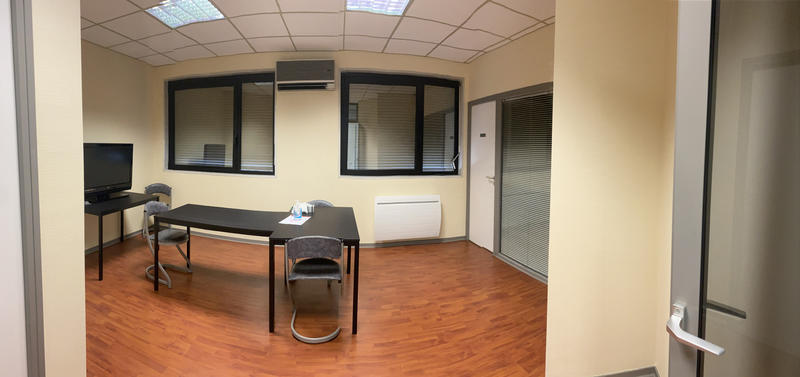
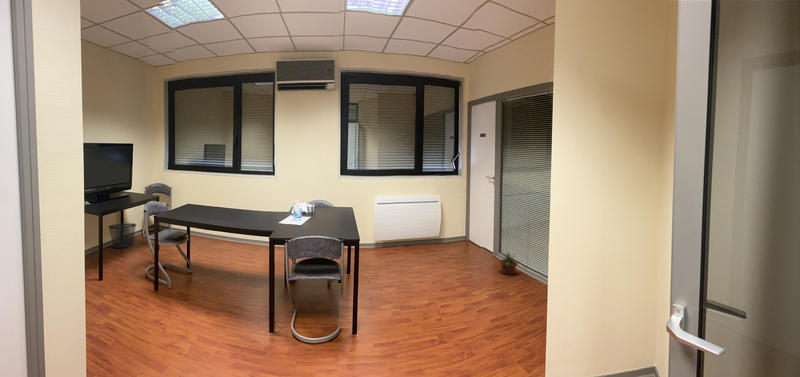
+ wastebasket (123, 235)
+ potted plant (508, 262)
